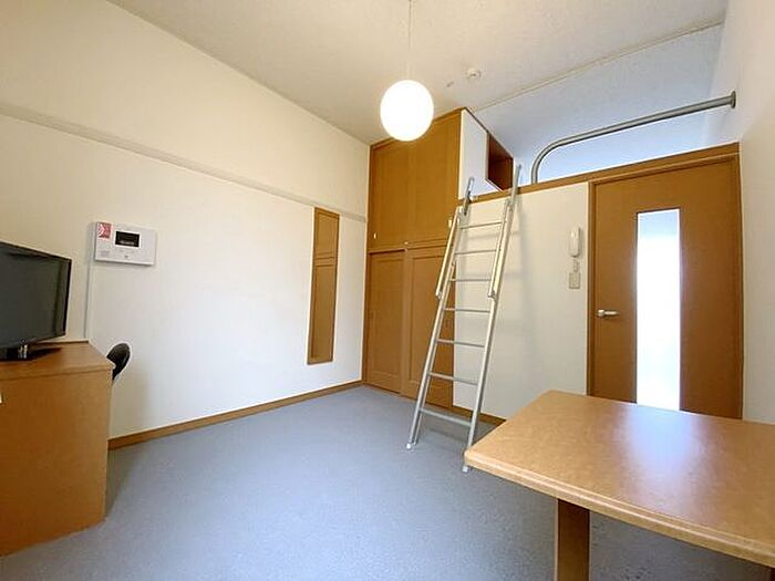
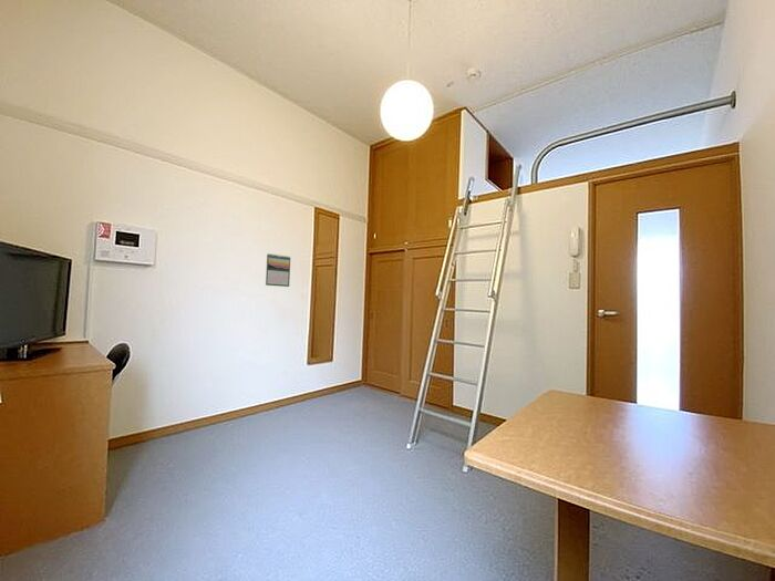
+ calendar (278, 270)
